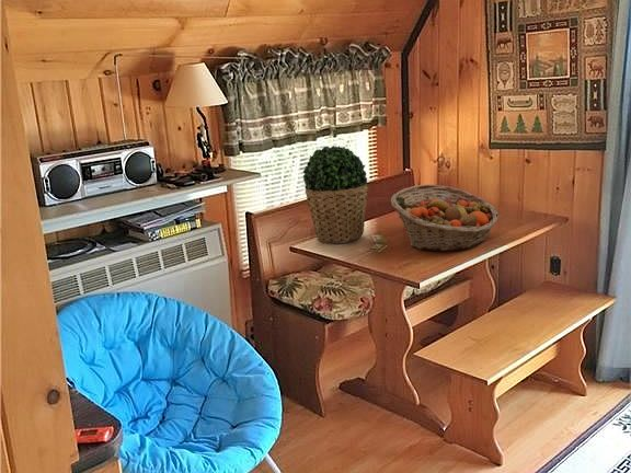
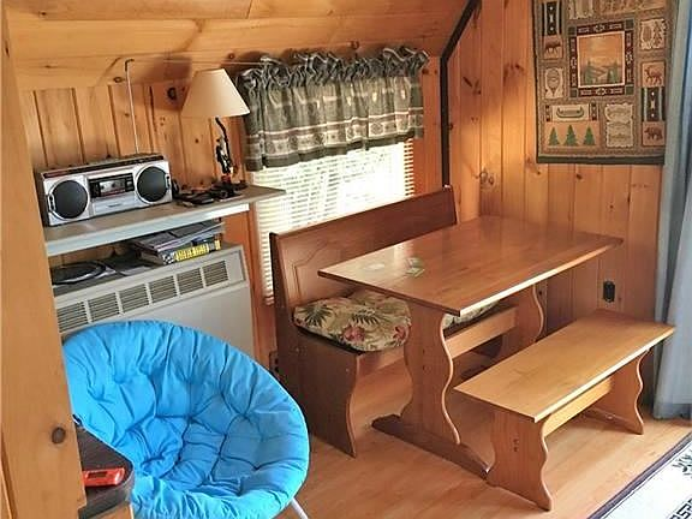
- potted plant (335, 192)
- fruit basket (444, 216)
